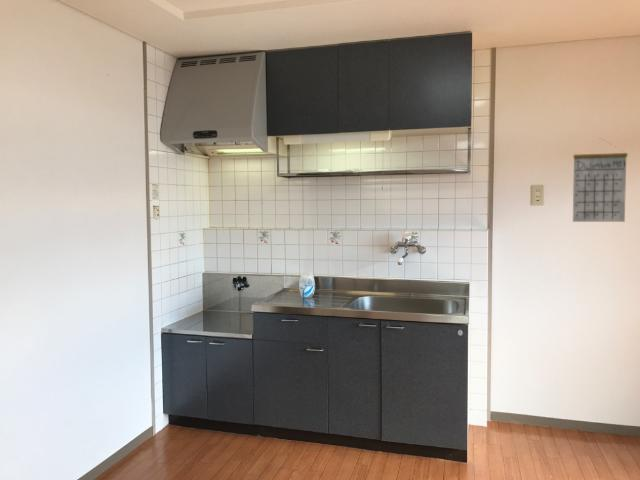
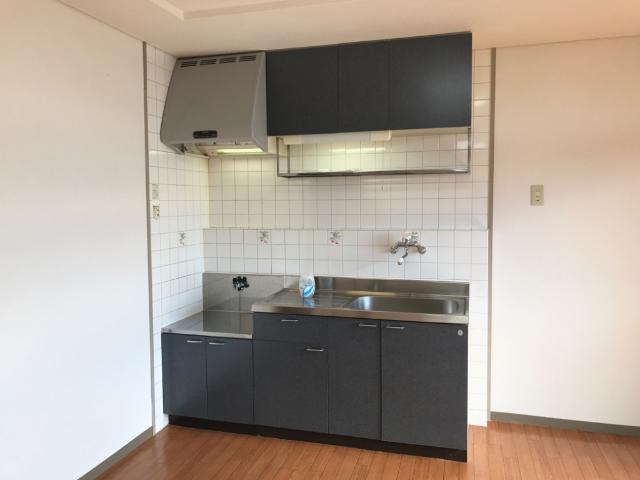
- calendar (599, 179)
